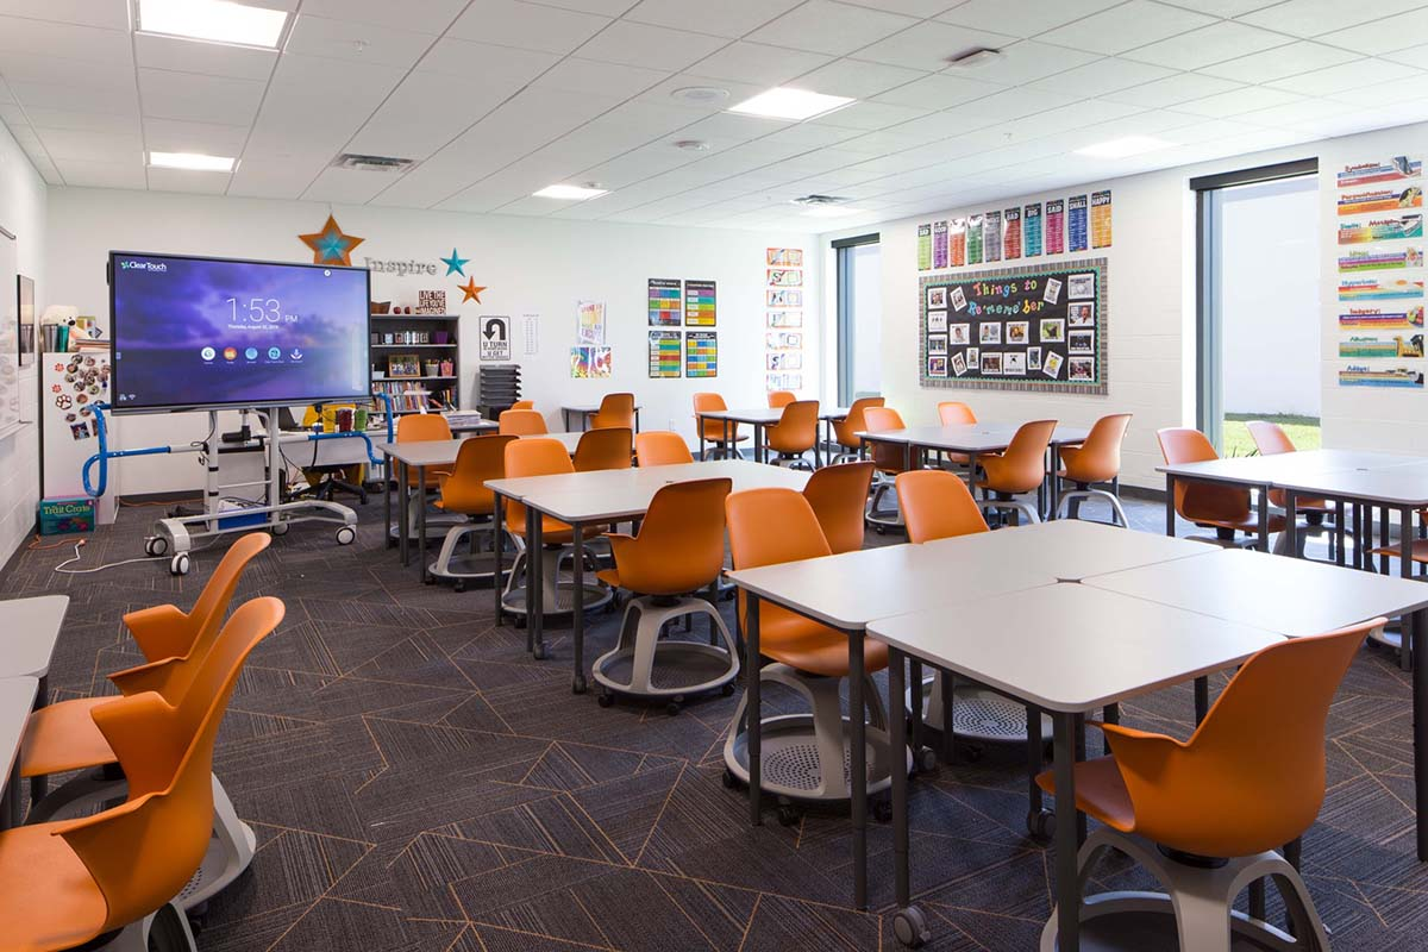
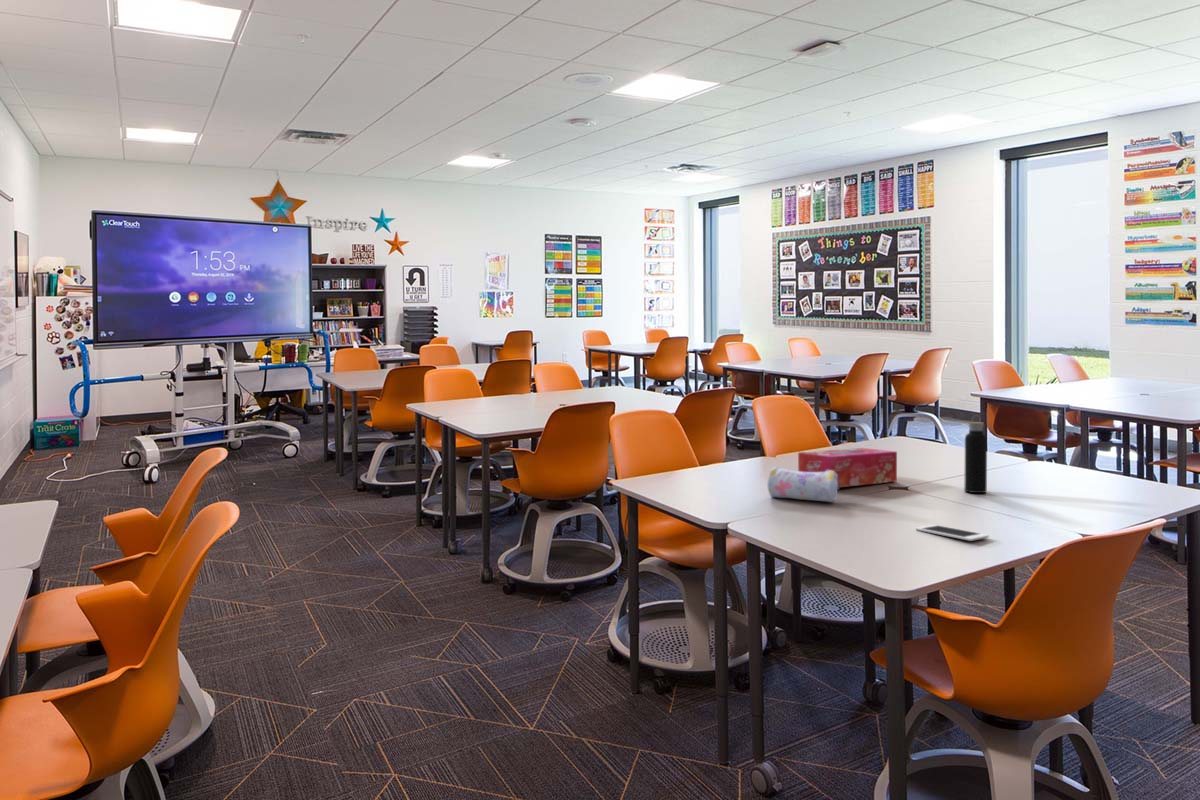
+ cell phone (951, 532)
+ pencil case (802, 484)
+ water bottle (975, 453)
+ tissue box (847, 467)
